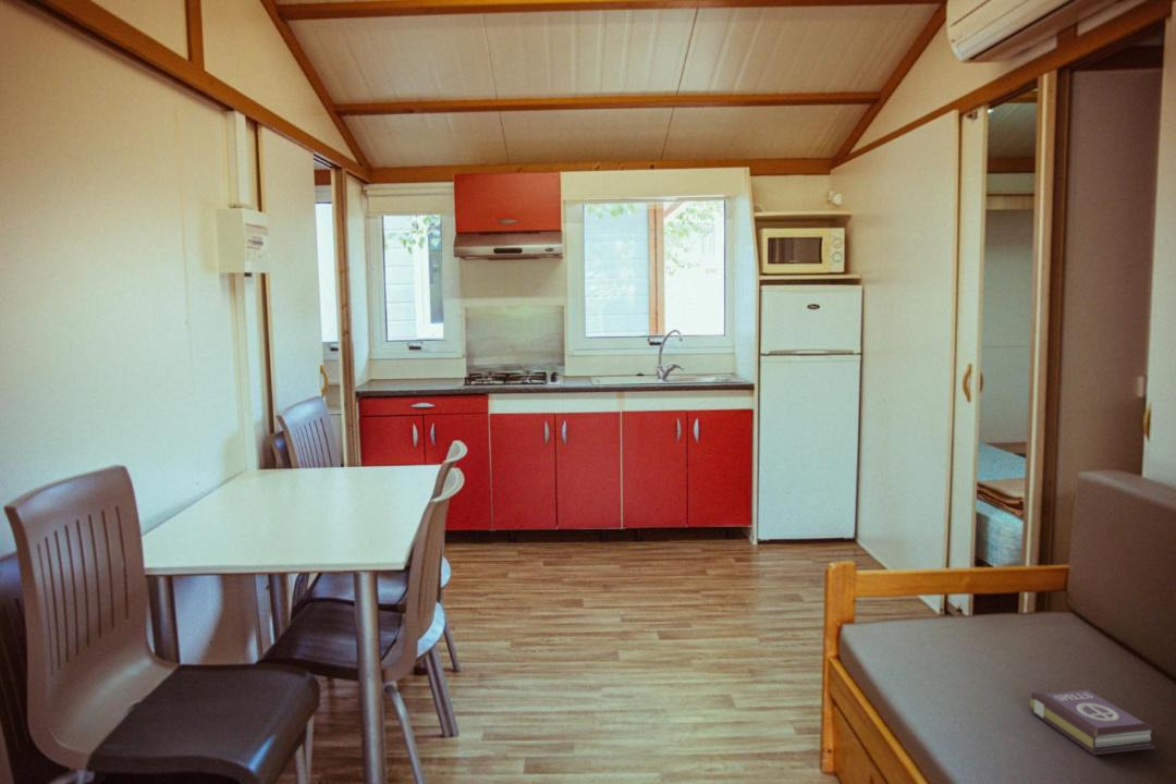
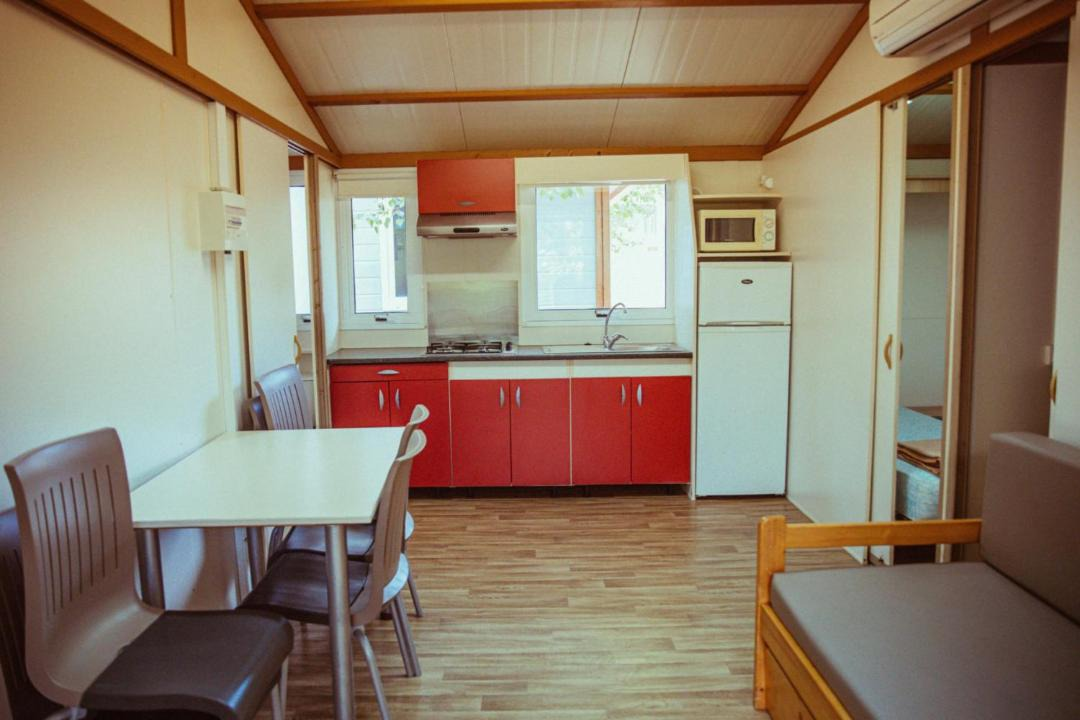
- book (1089, 718)
